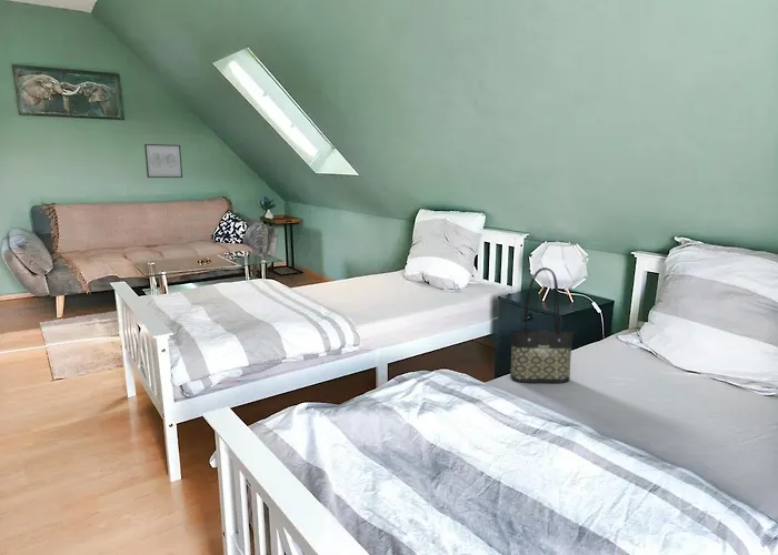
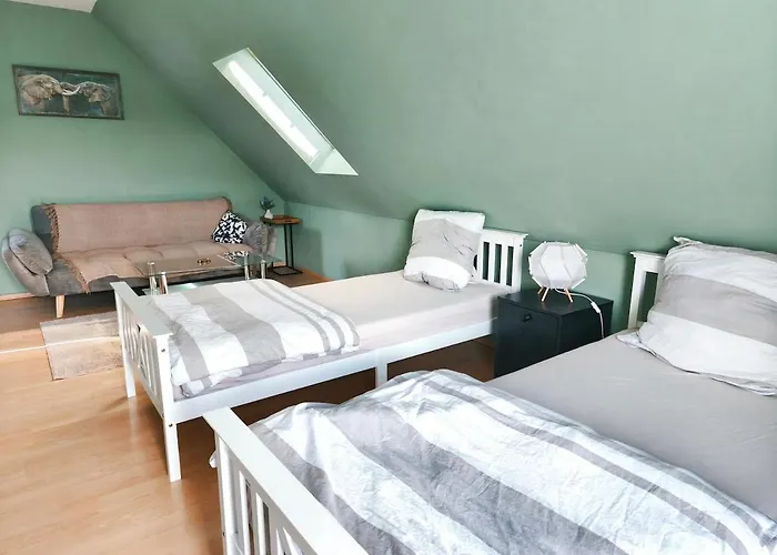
- wall art (163, 161)
- tote bag (542, 330)
